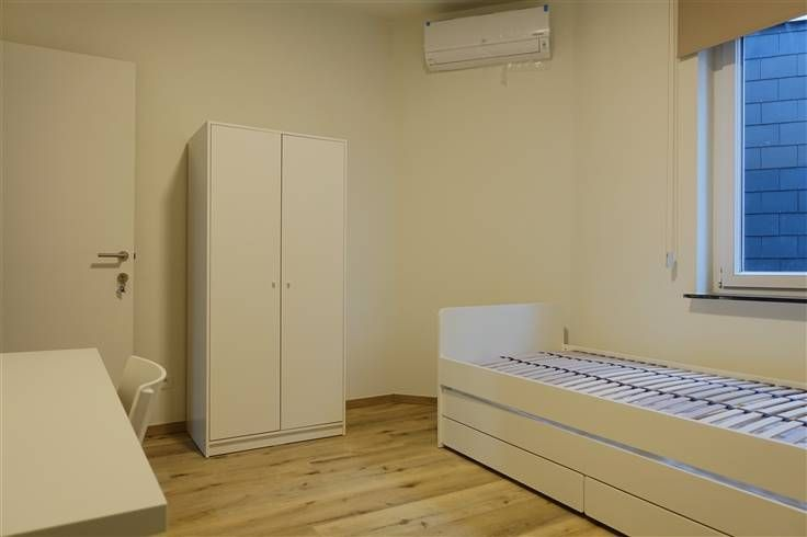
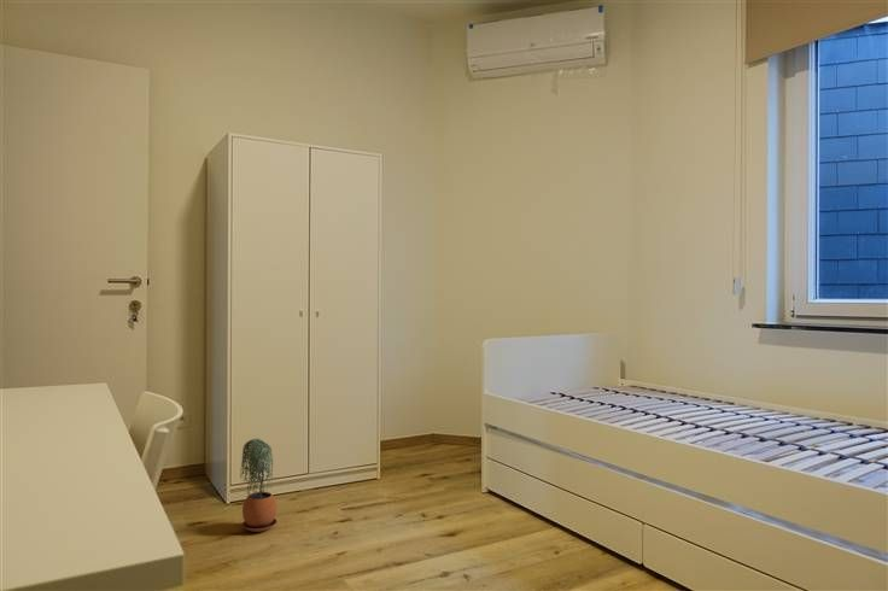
+ potted plant (256, 484)
